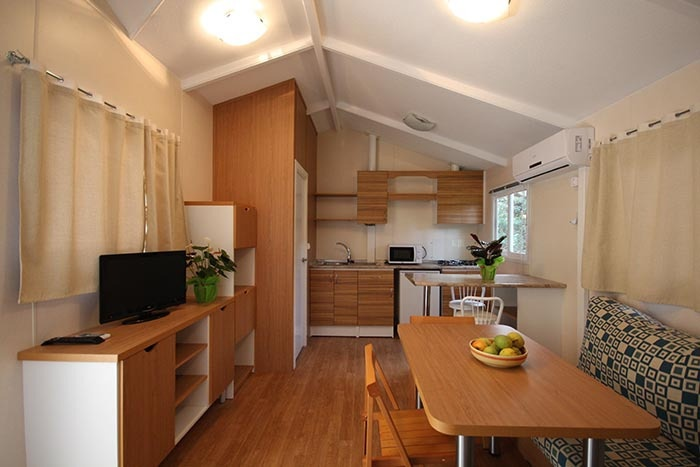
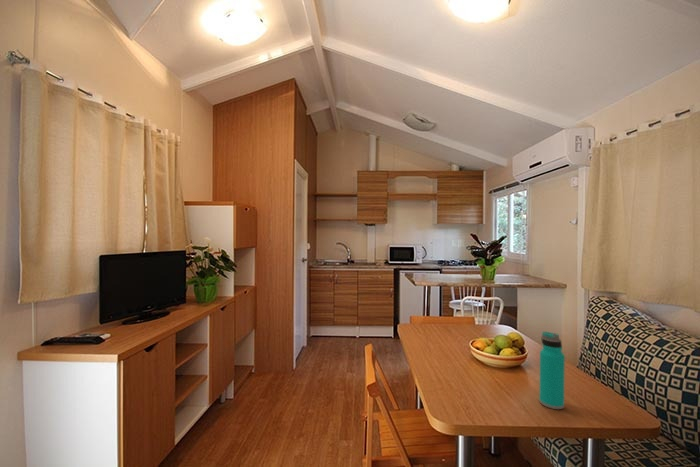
+ water bottle (551, 368)
